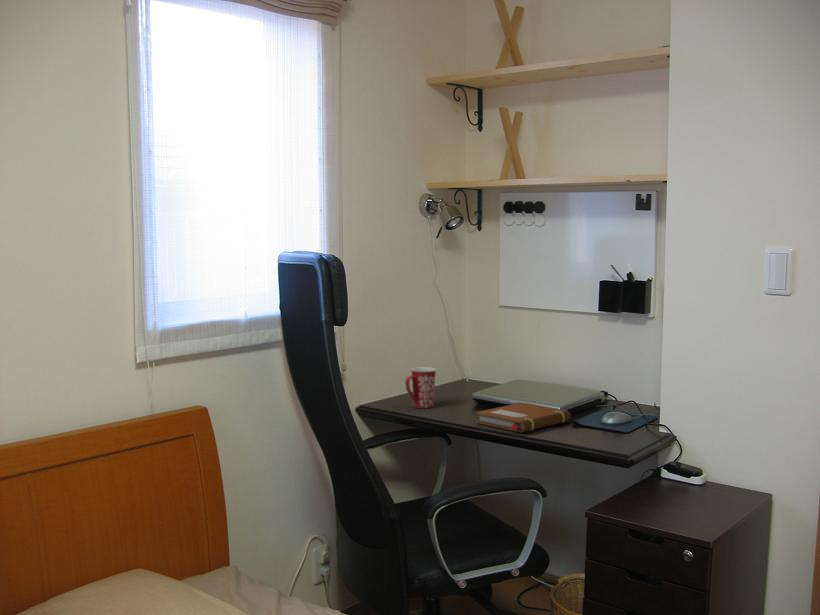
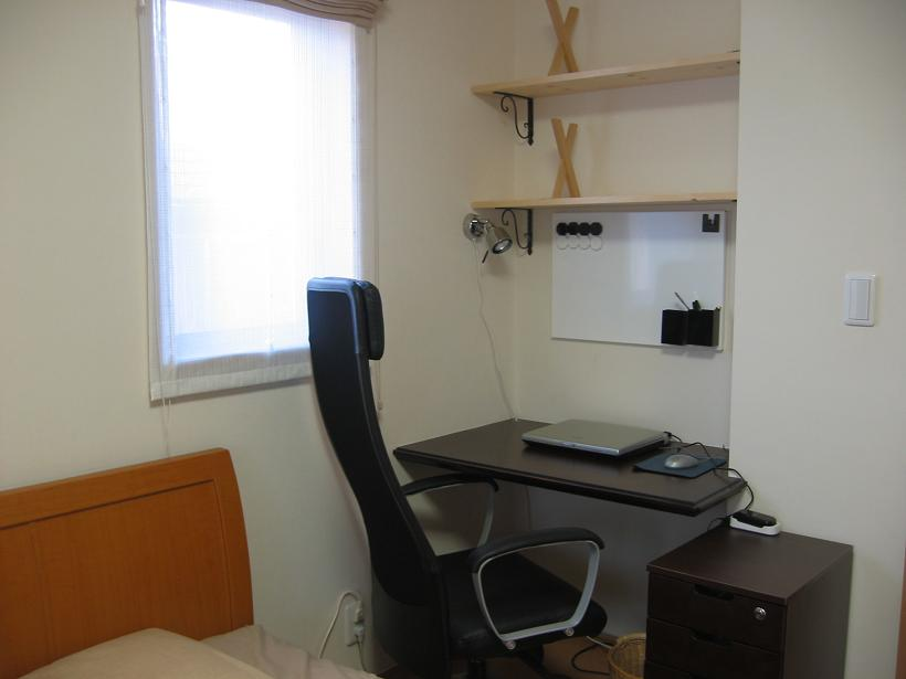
- mug (419, 388)
- notebook (522, 417)
